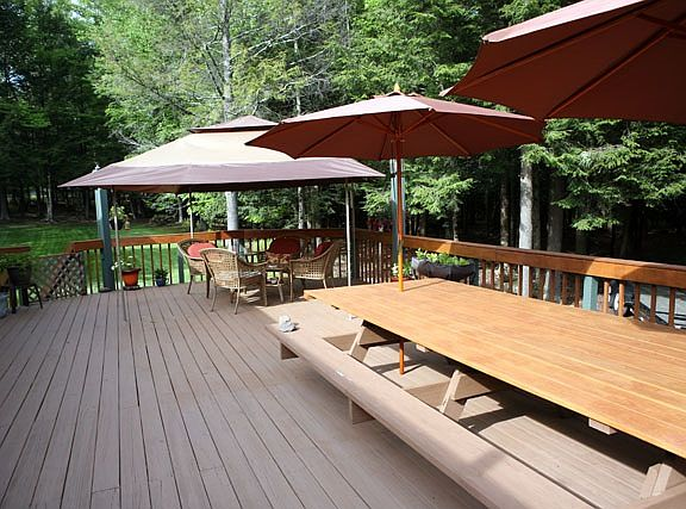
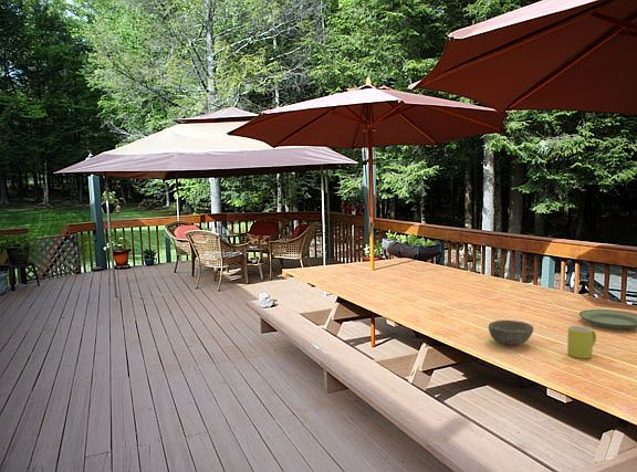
+ plate (612, 319)
+ mug (583, 340)
+ bowl (510, 333)
